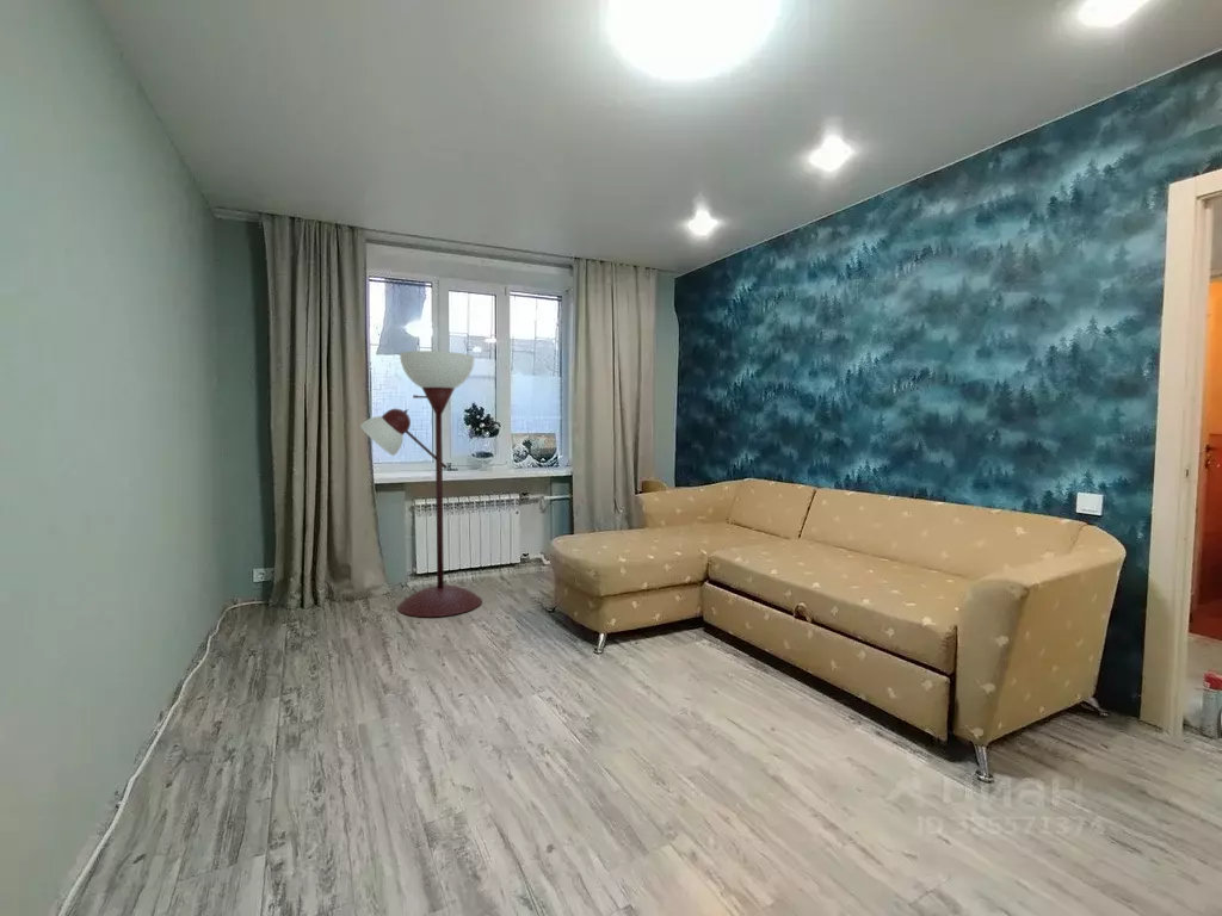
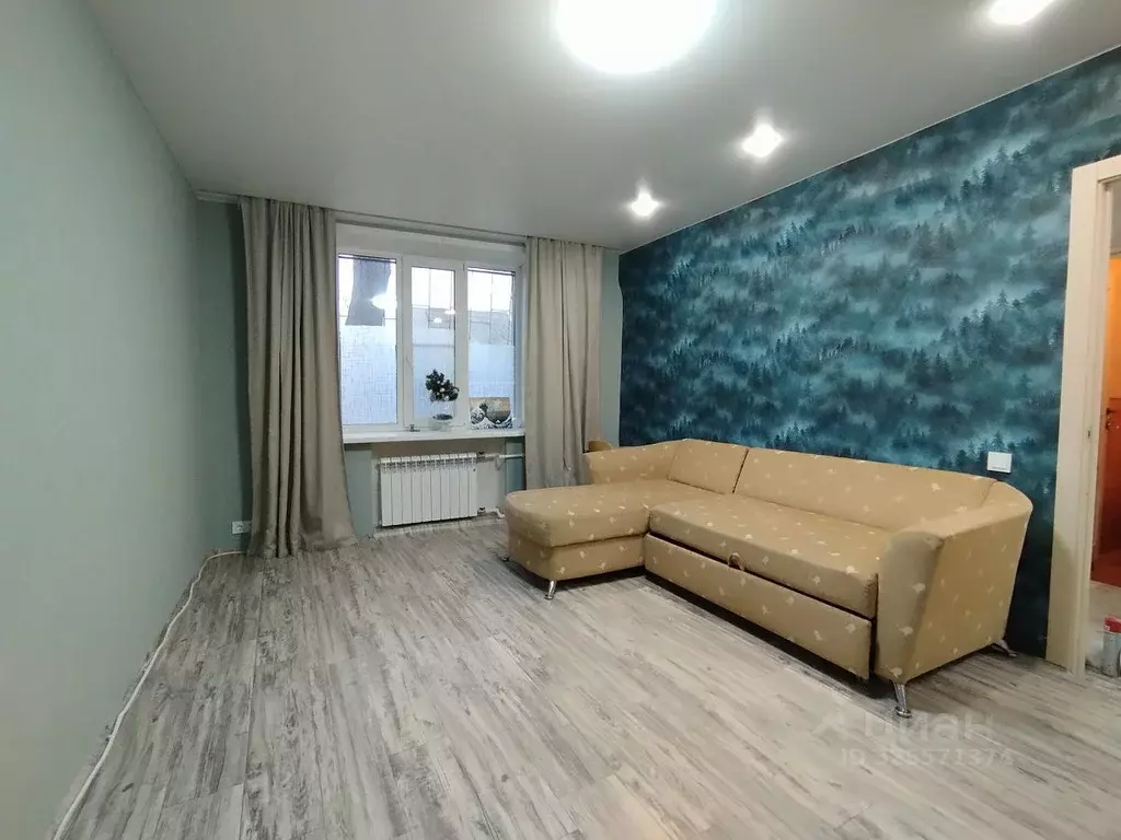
- floor lamp (436, 481)
